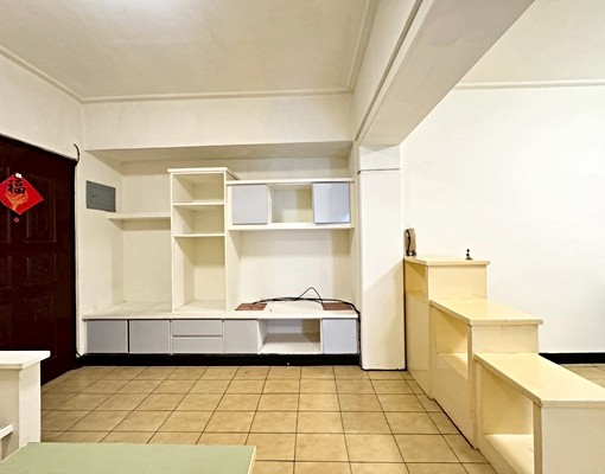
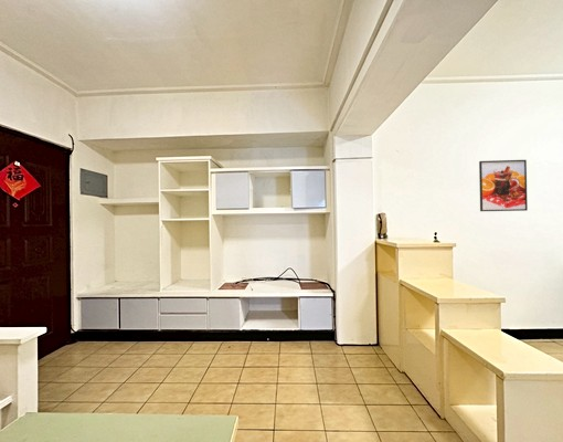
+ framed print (502, 186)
